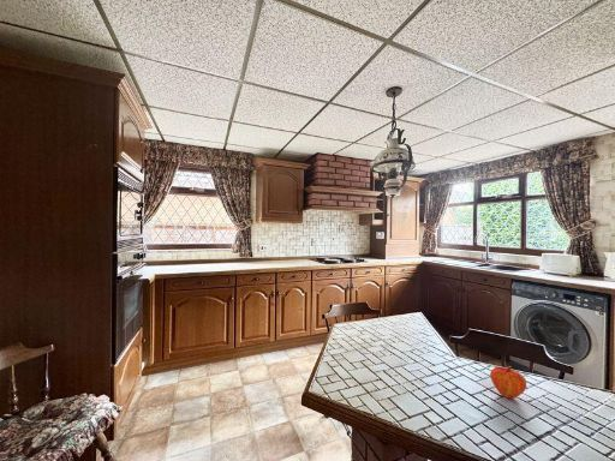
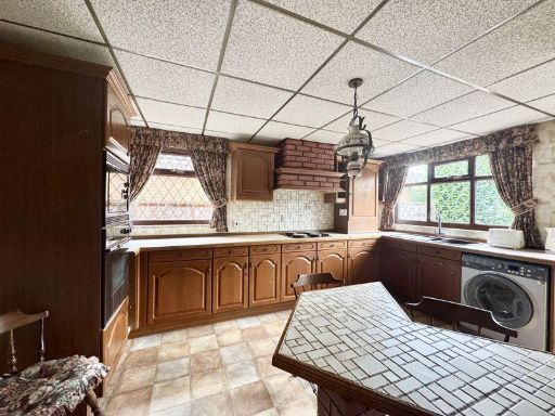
- fruit (507, 381)
